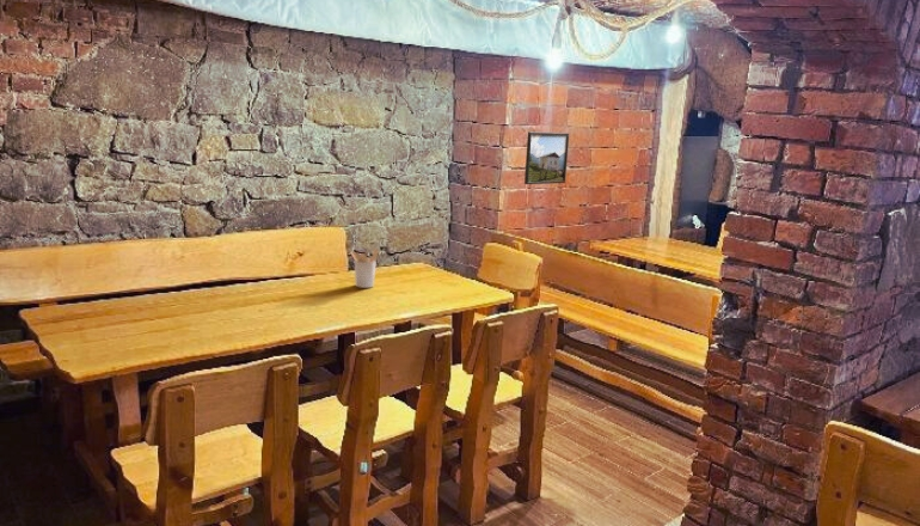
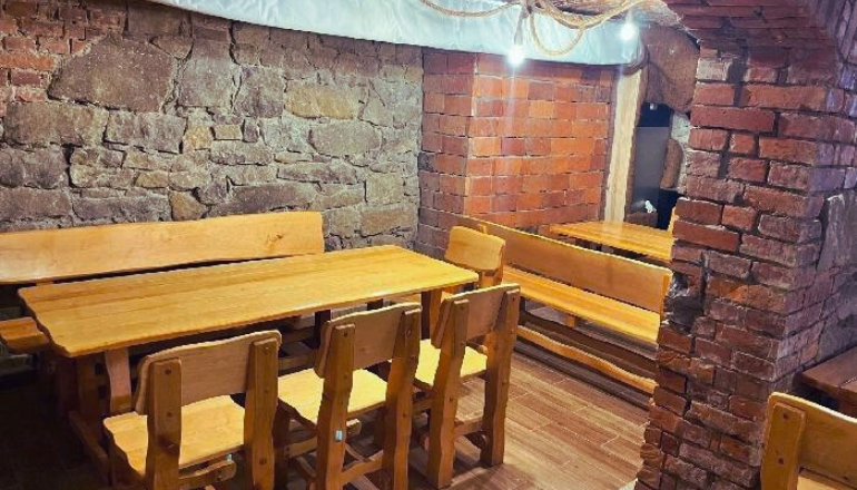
- utensil holder (362, 267)
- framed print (546, 158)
